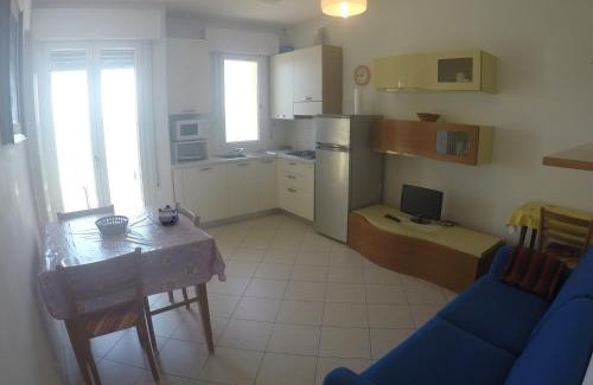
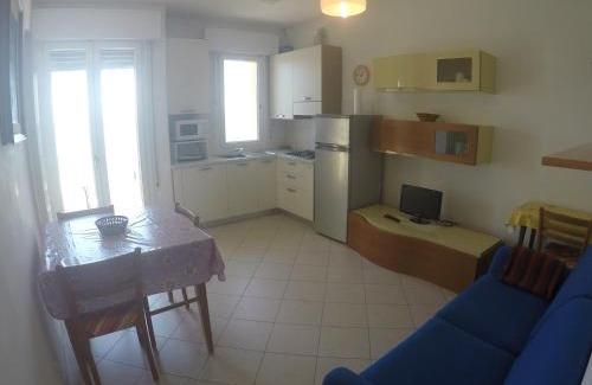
- teapot (168, 213)
